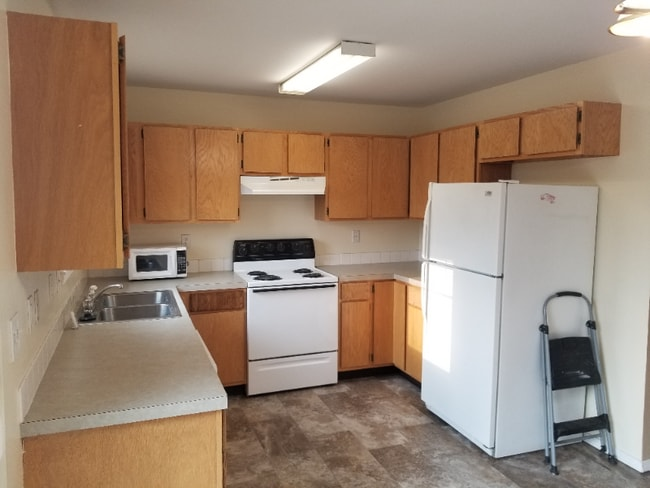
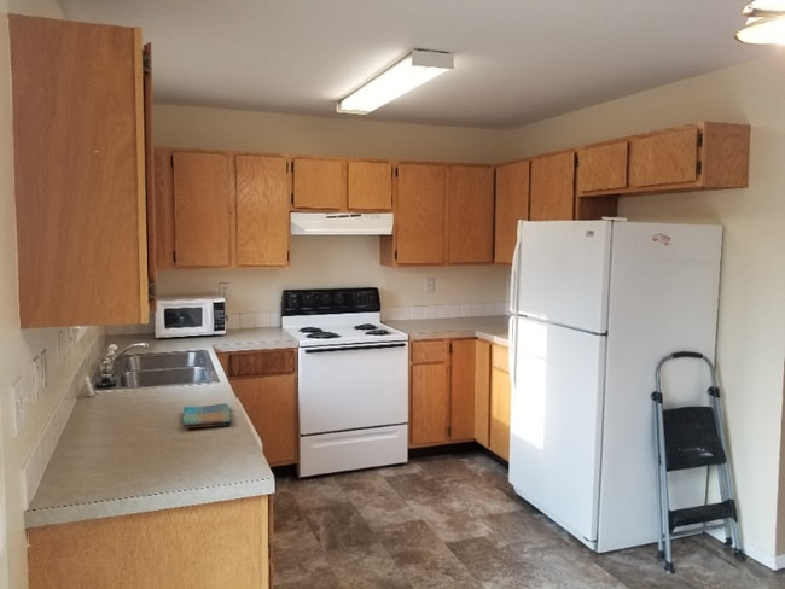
+ dish towel (207, 415)
